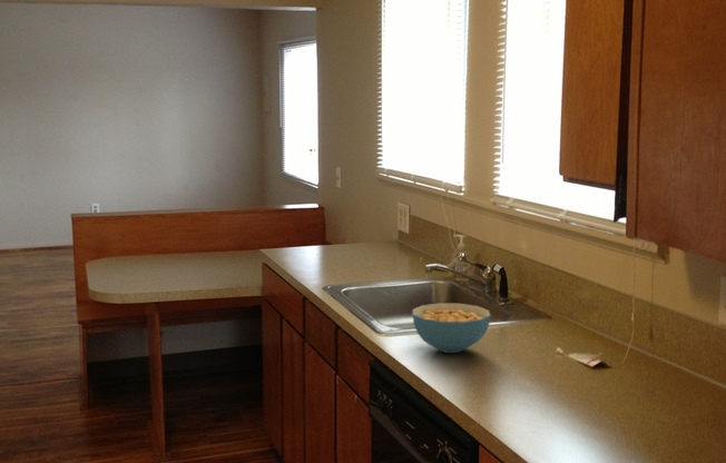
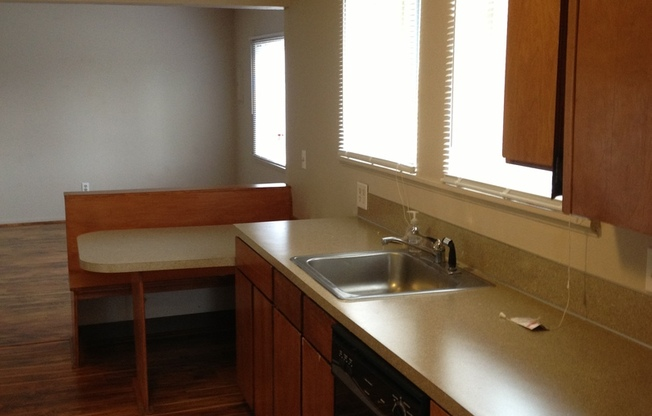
- cereal bowl (450, 331)
